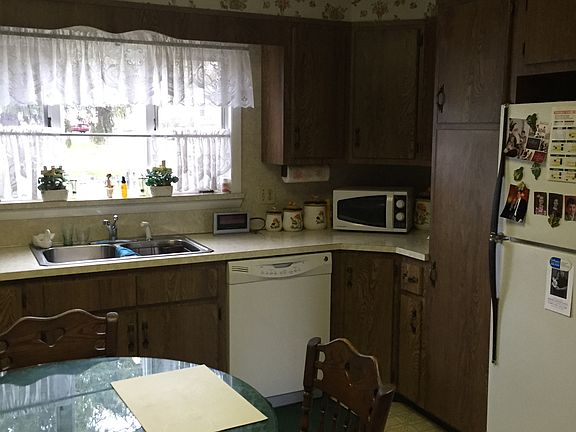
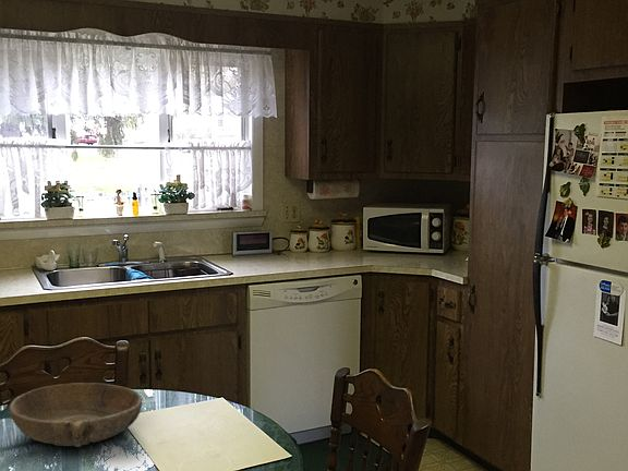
+ bowl (77, 415)
